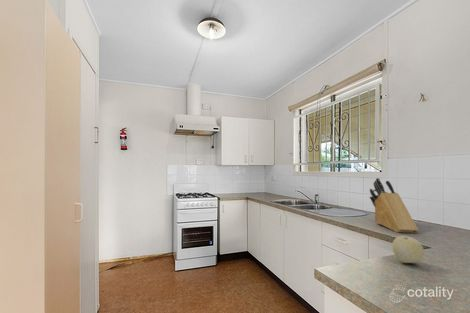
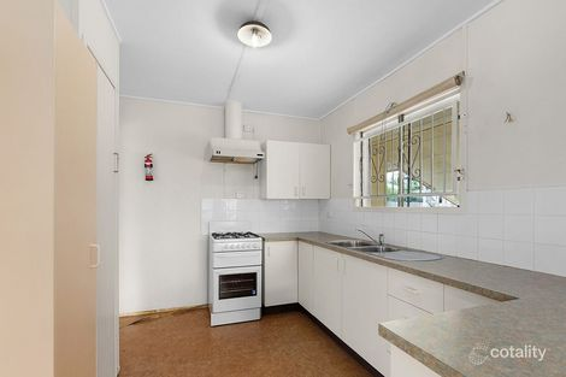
- fruit (407, 249)
- knife block (390, 202)
